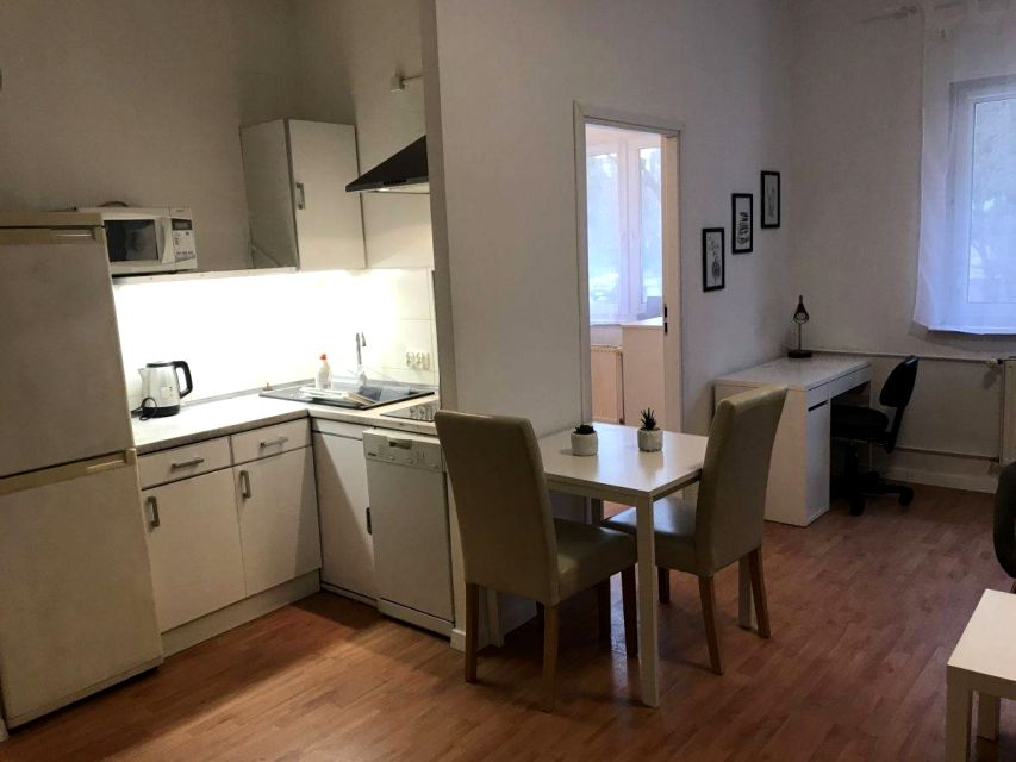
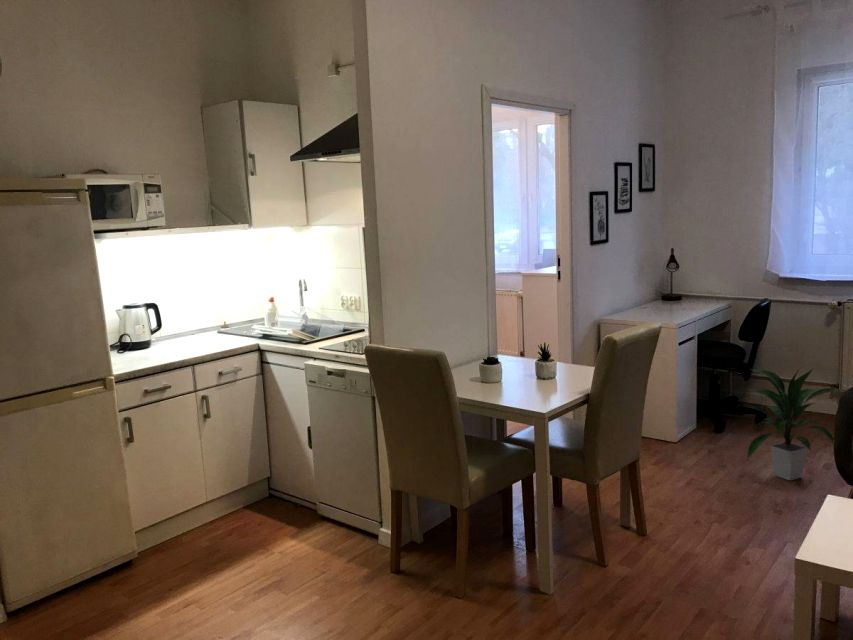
+ indoor plant (784, 420)
